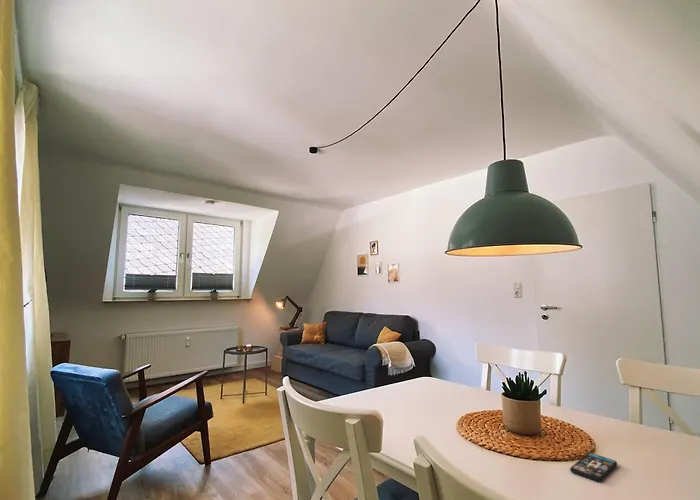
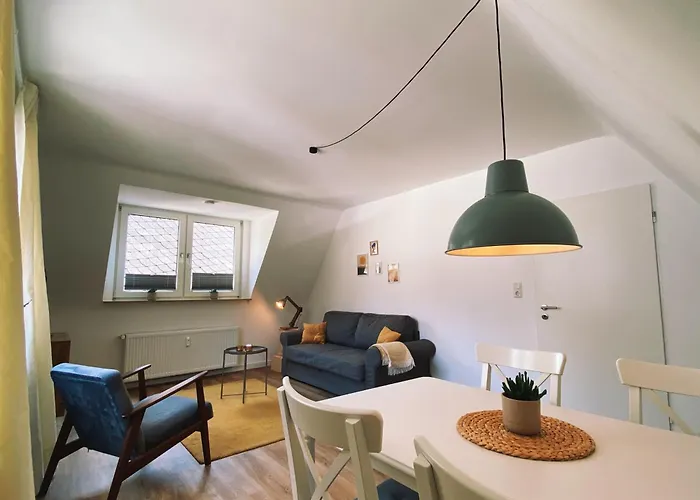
- smartphone (594, 466)
